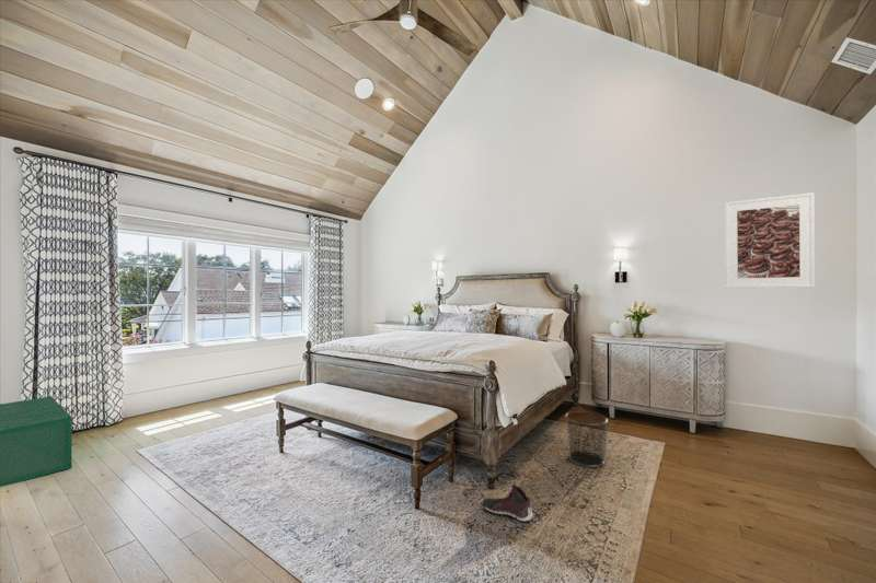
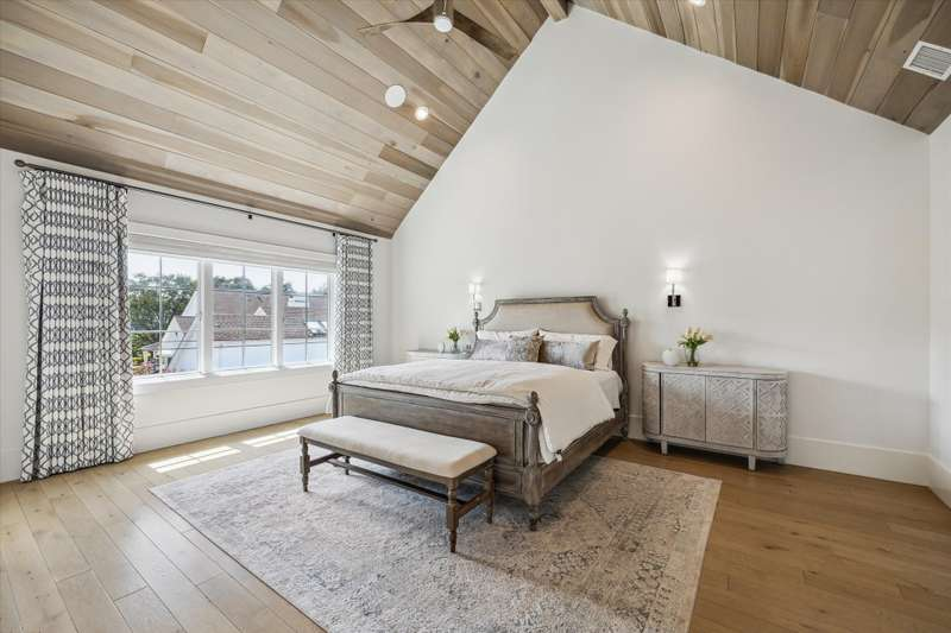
- storage bin (25, 435)
- sneaker (507, 497)
- waste bin (586, 438)
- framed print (766, 243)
